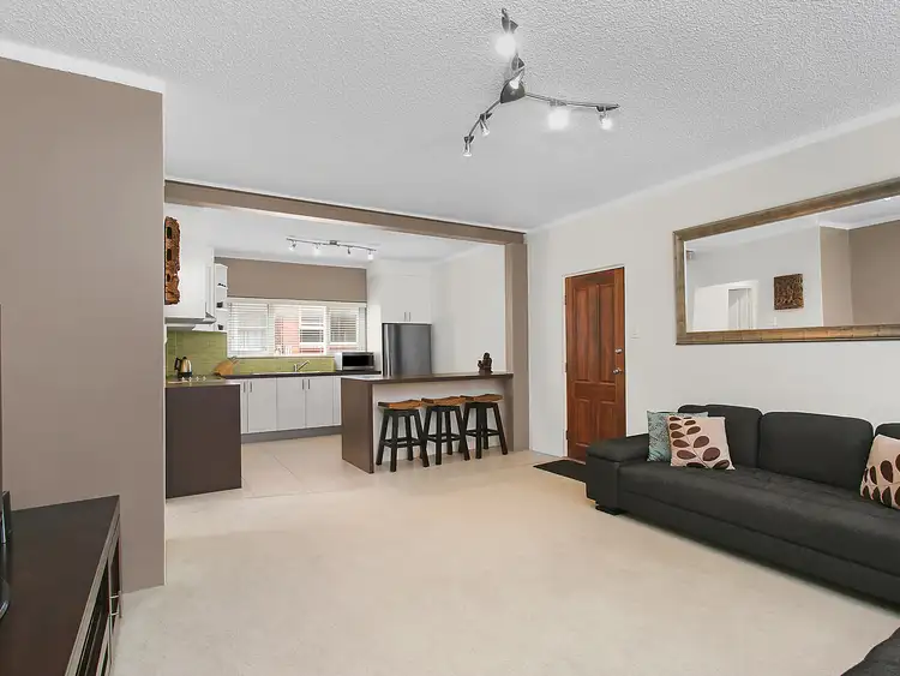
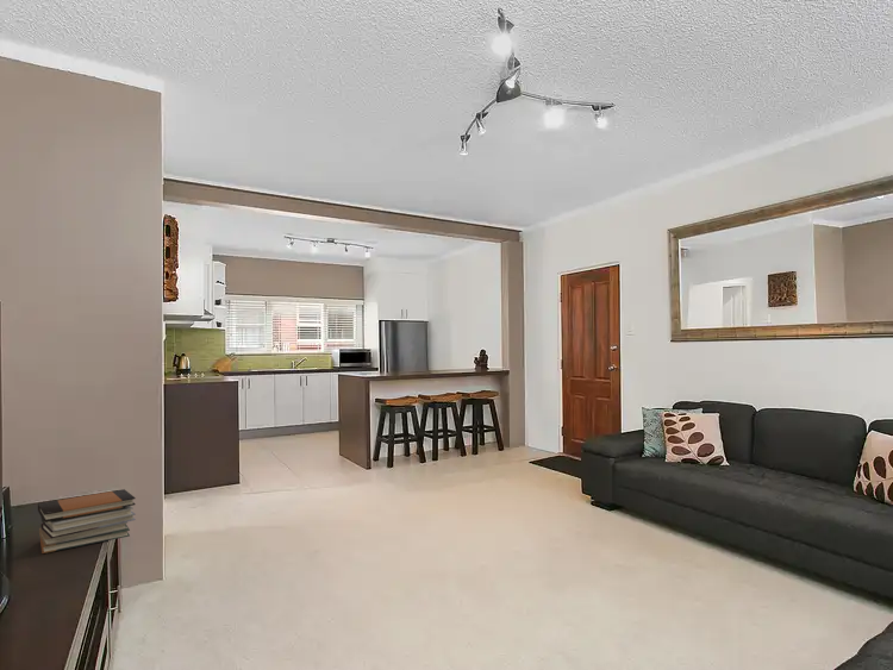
+ book stack (87, 519)
